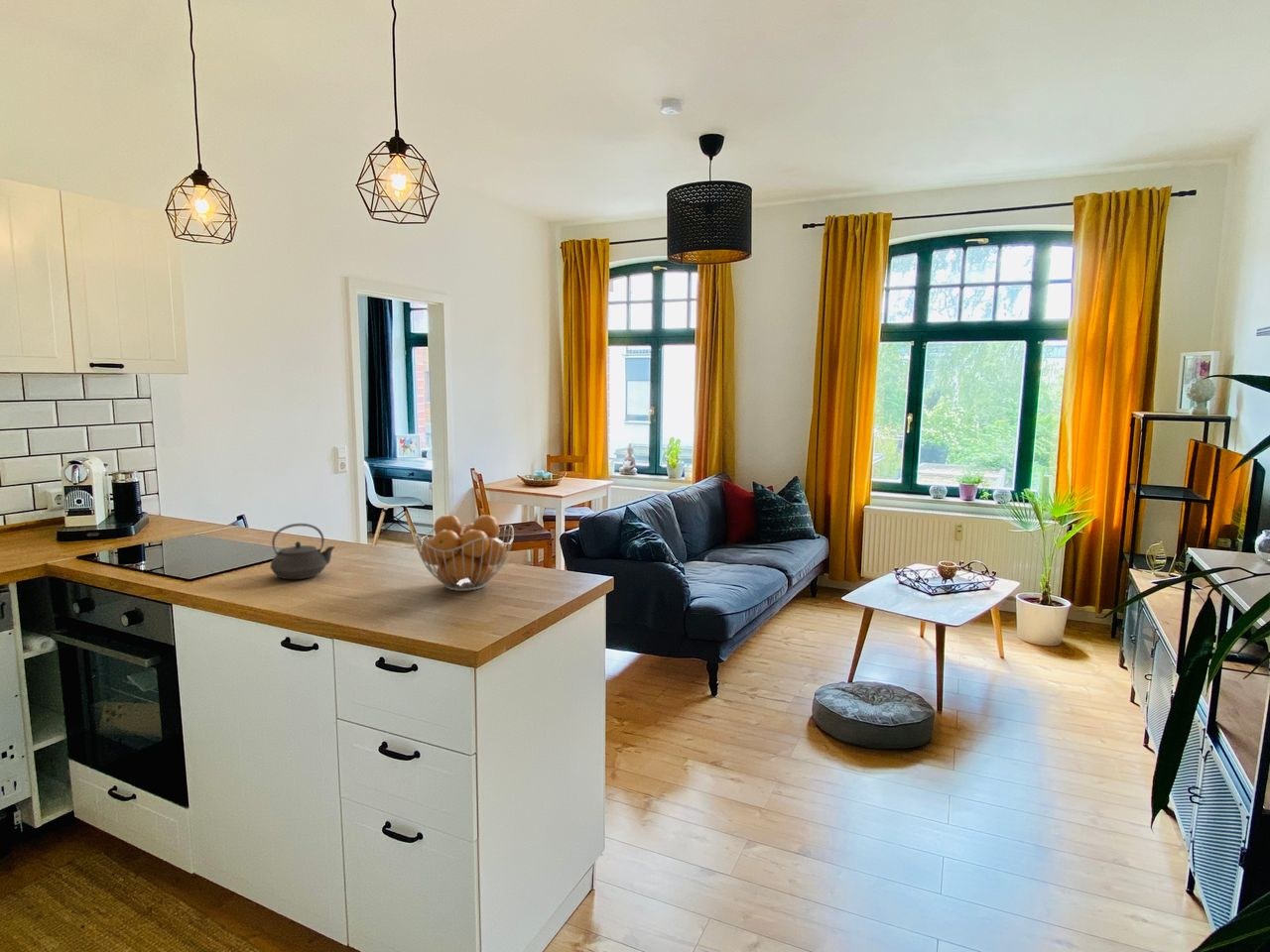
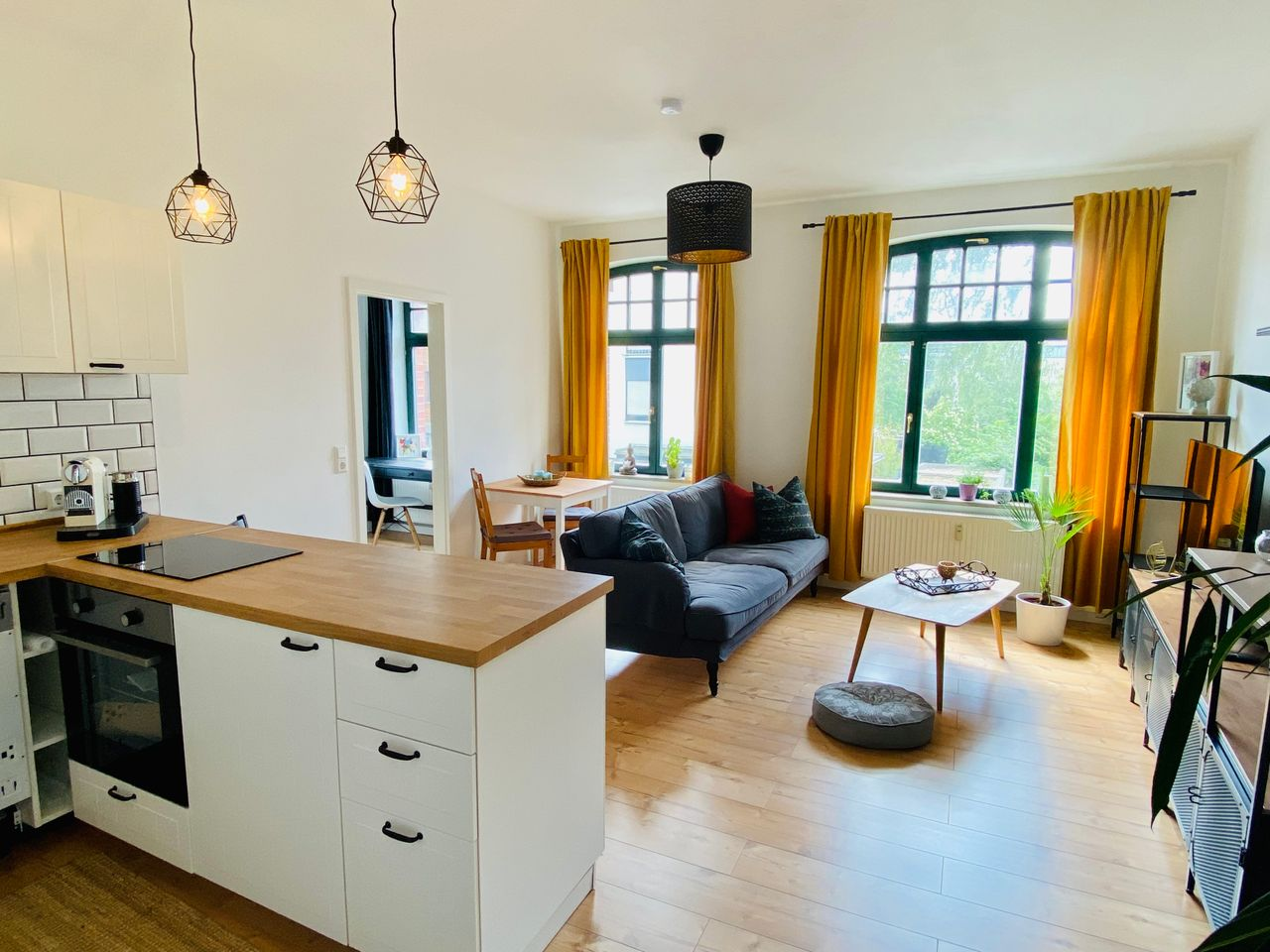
- fruit basket (464, 550)
- teapot (303, 548)
